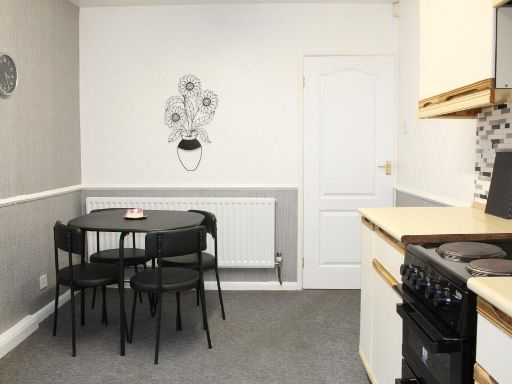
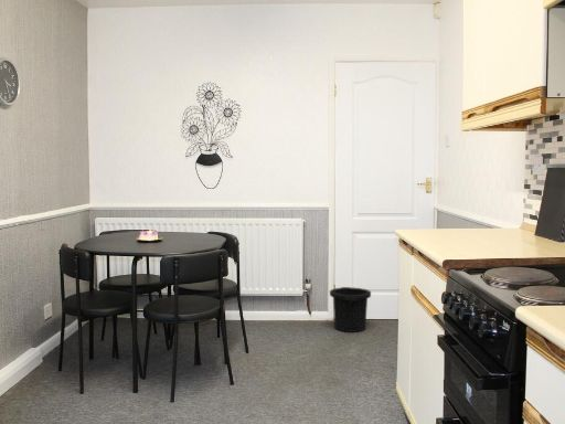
+ trash can (350, 309)
